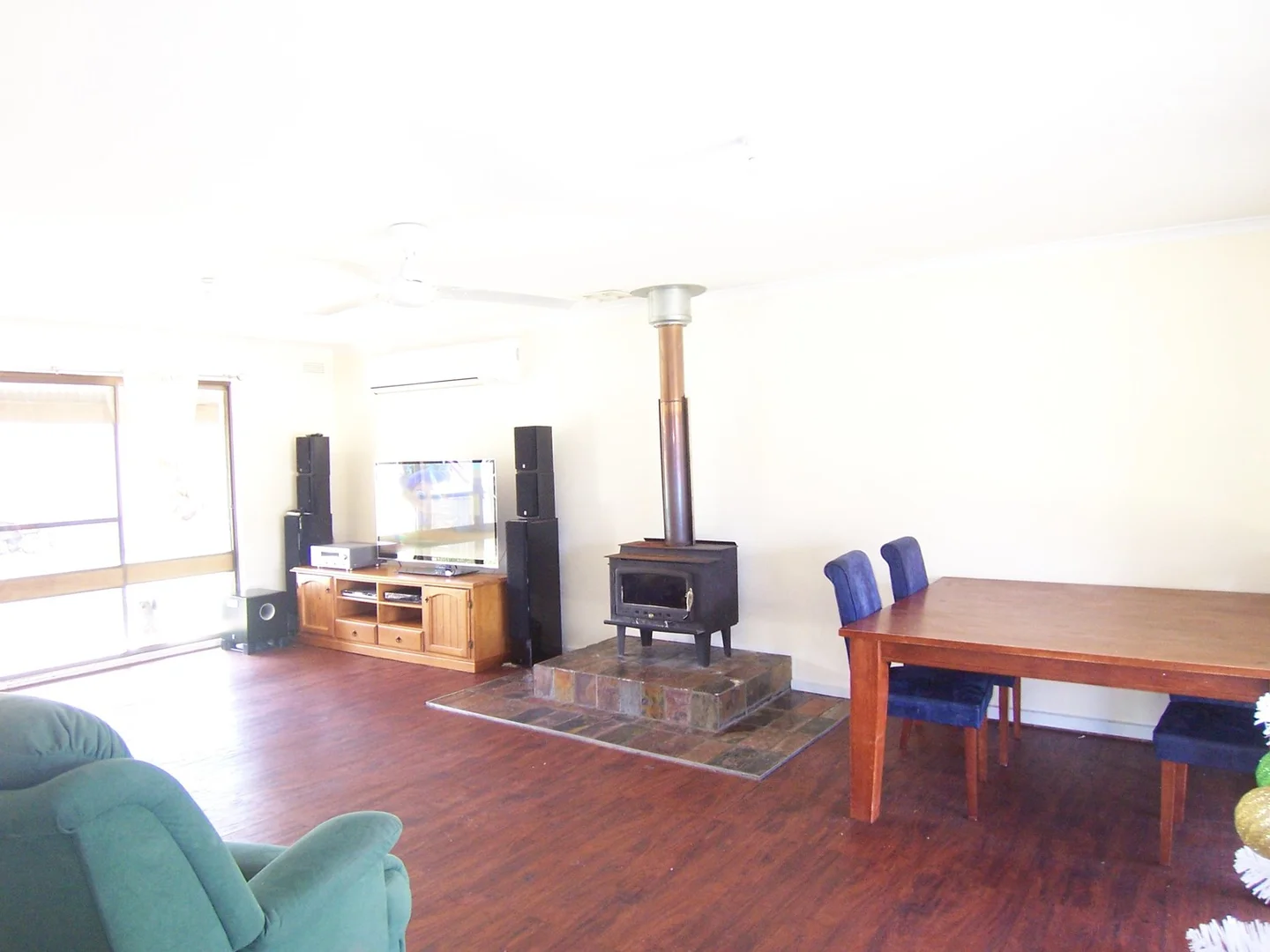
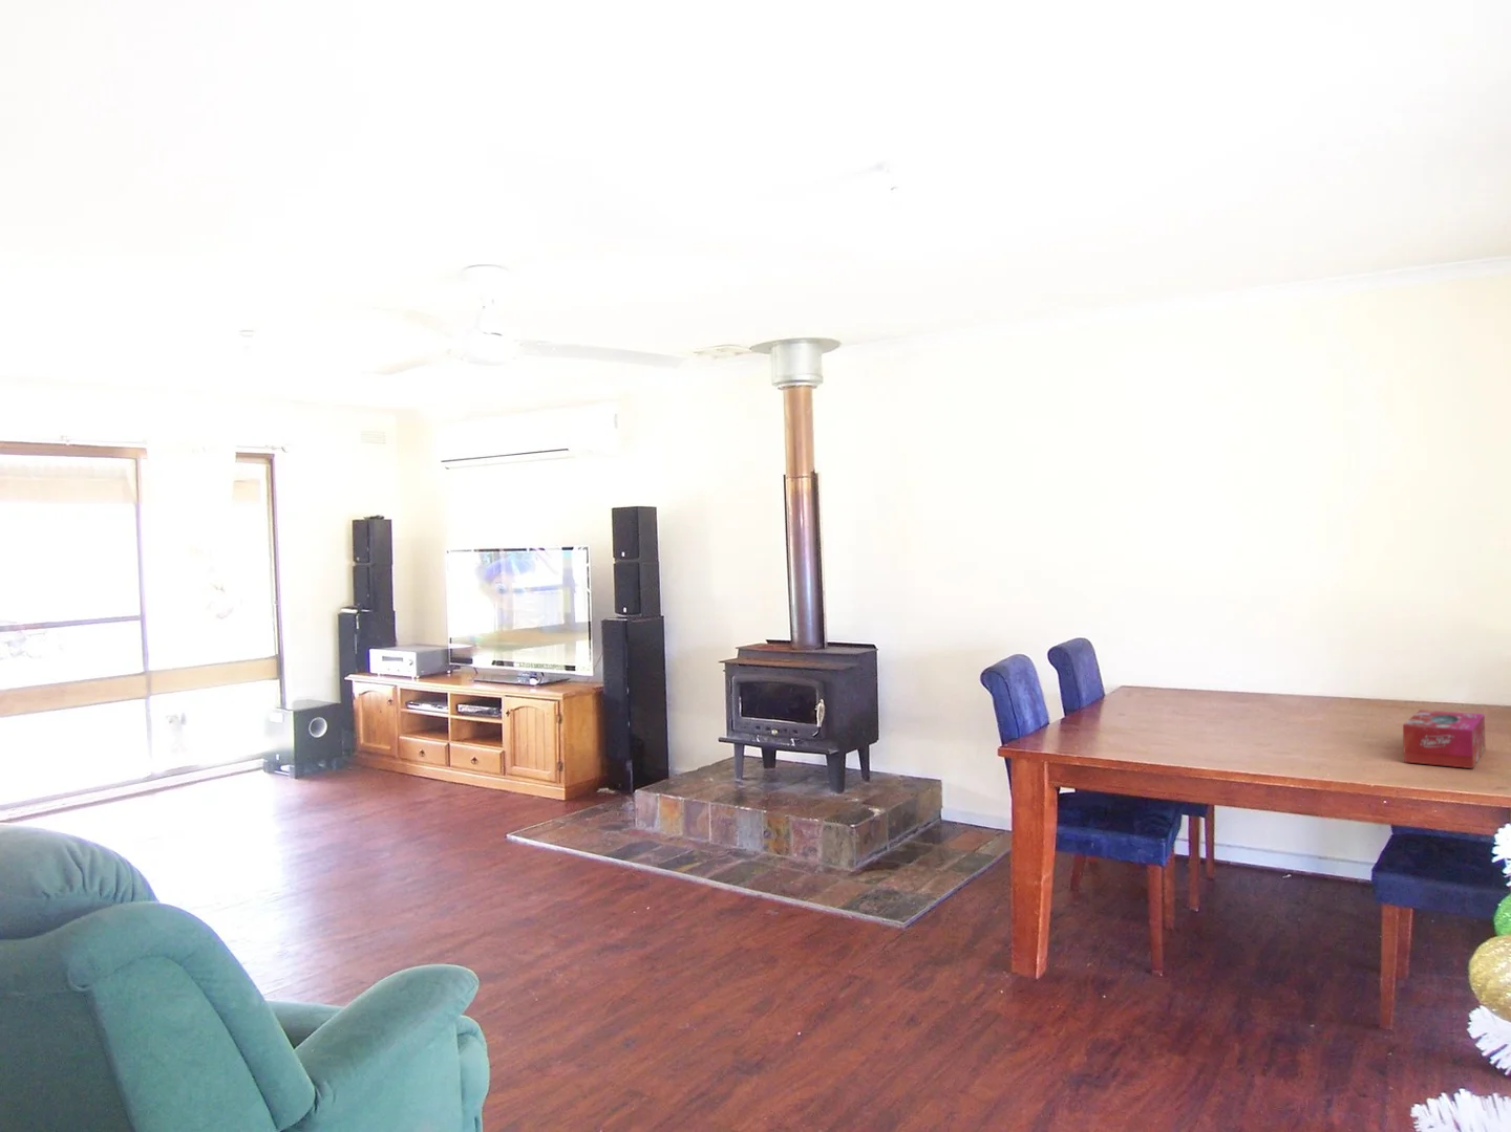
+ tissue box (1444, 737)
